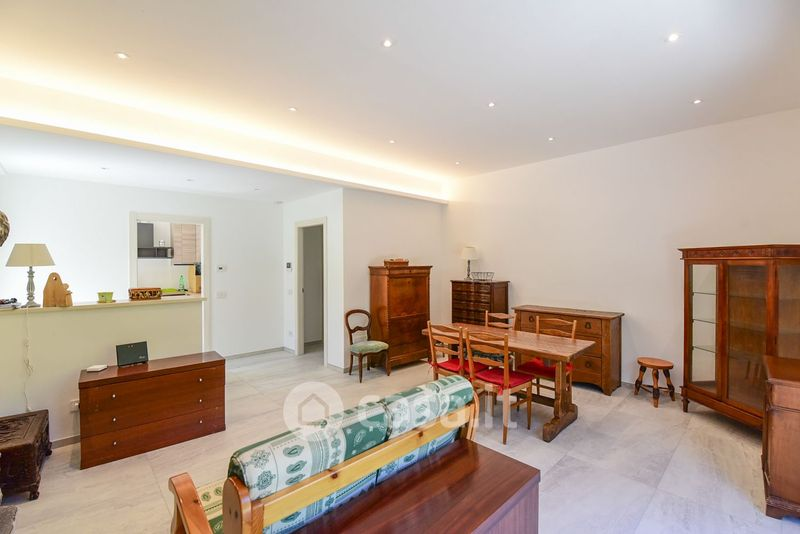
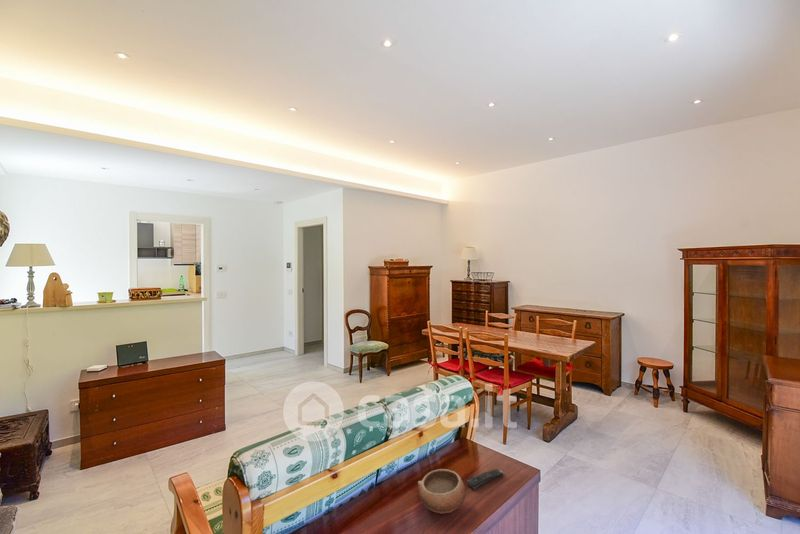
+ remote control (486, 477)
+ bowl (442, 492)
